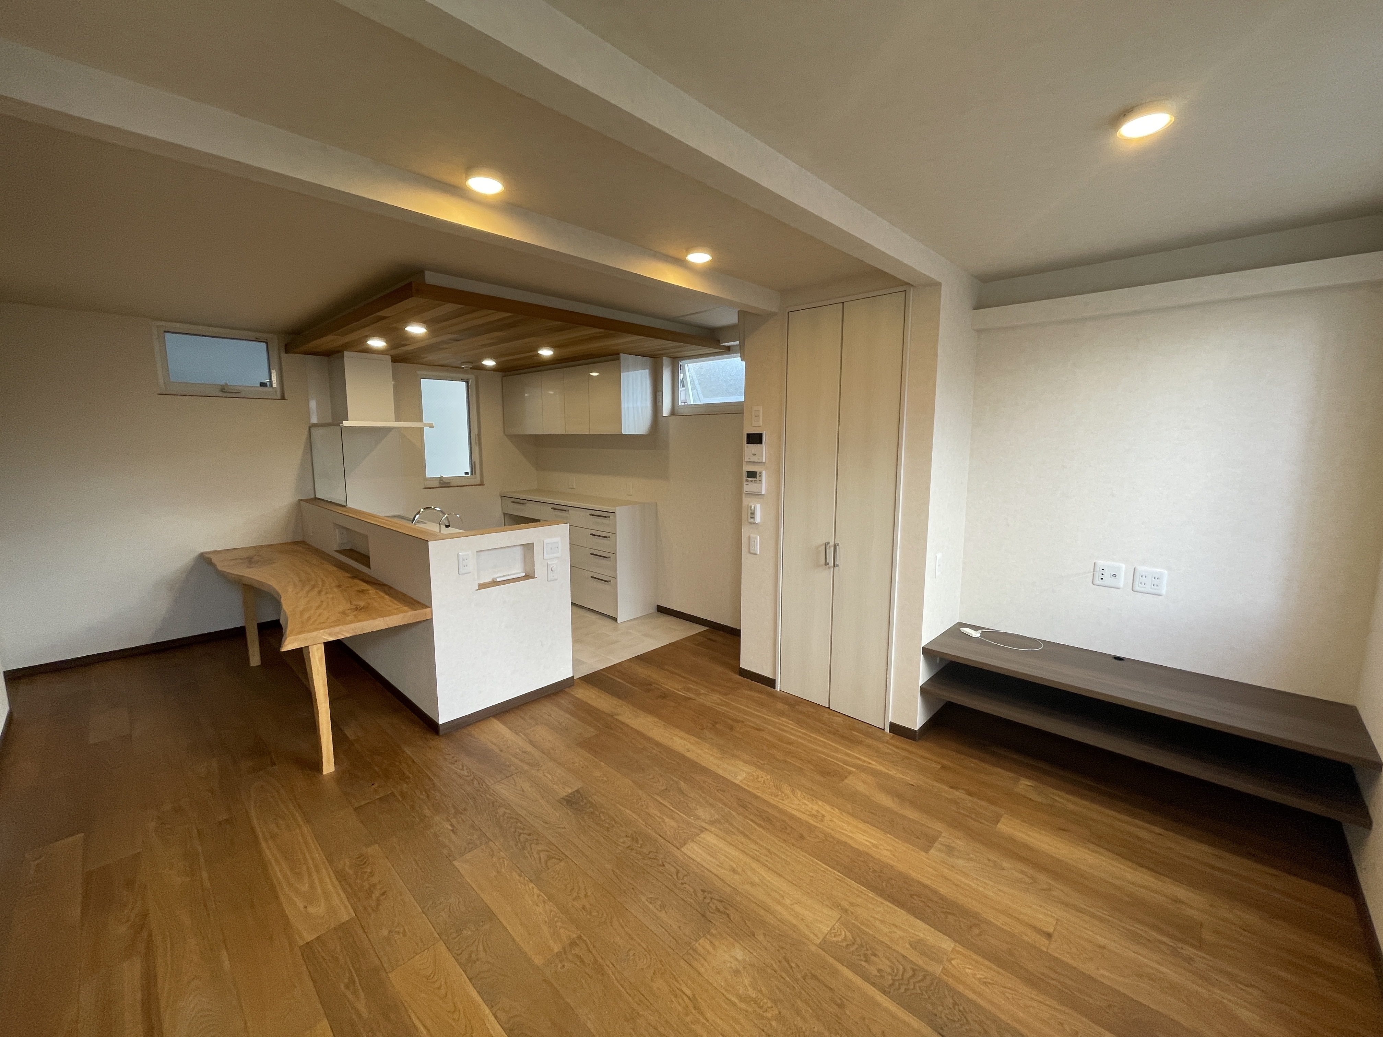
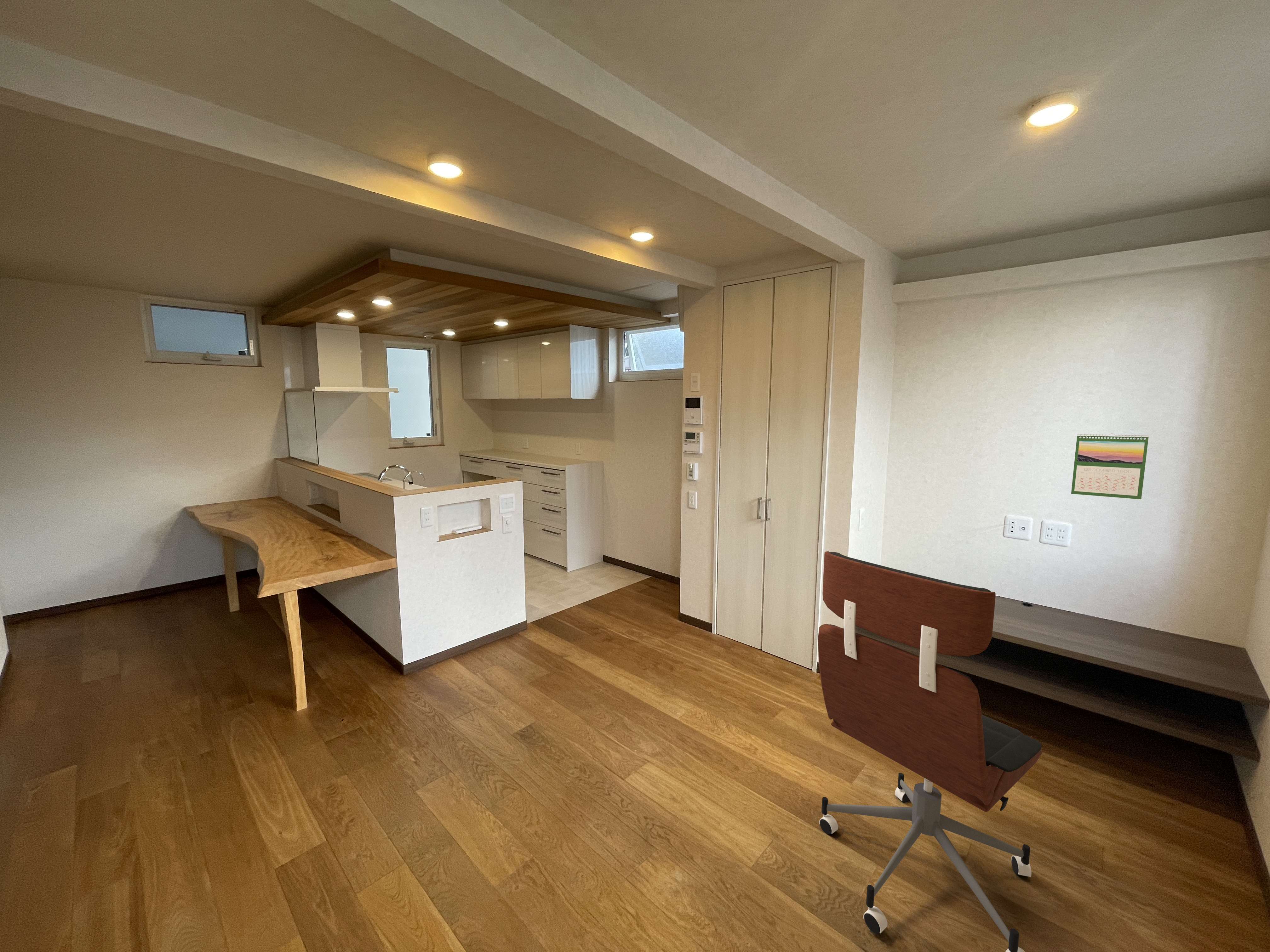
+ office chair (935, 722)
+ calendar (1108, 465)
